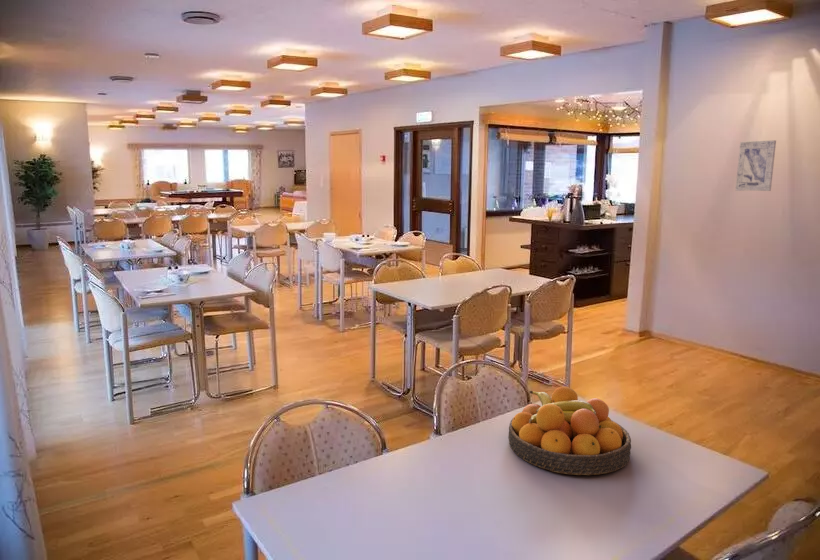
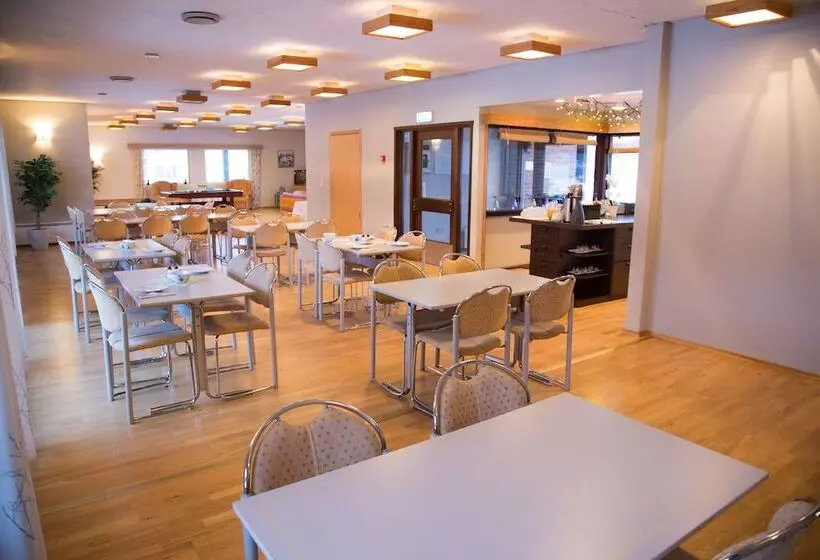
- wall art (755, 166)
- fruit bowl (568, 422)
